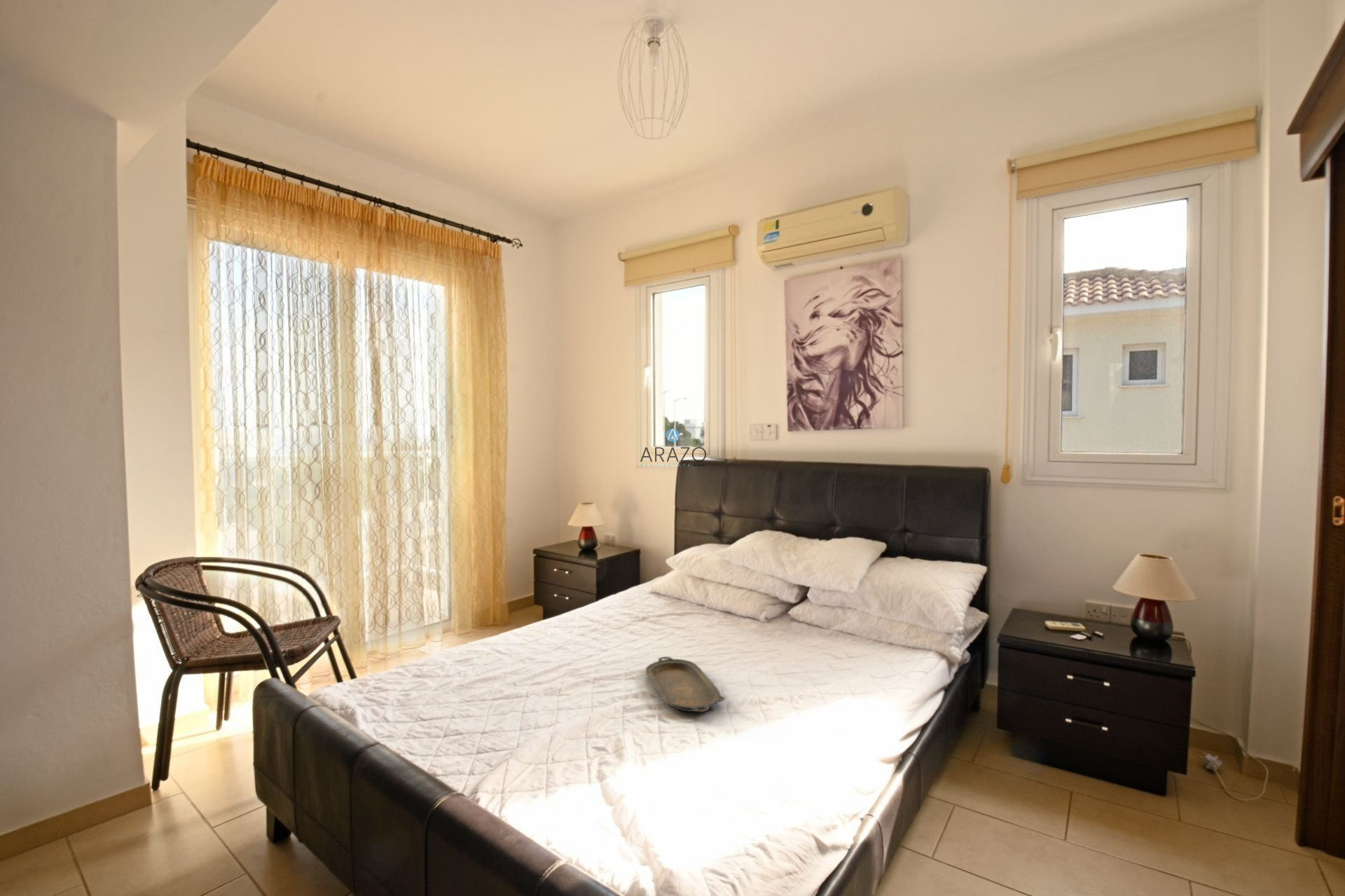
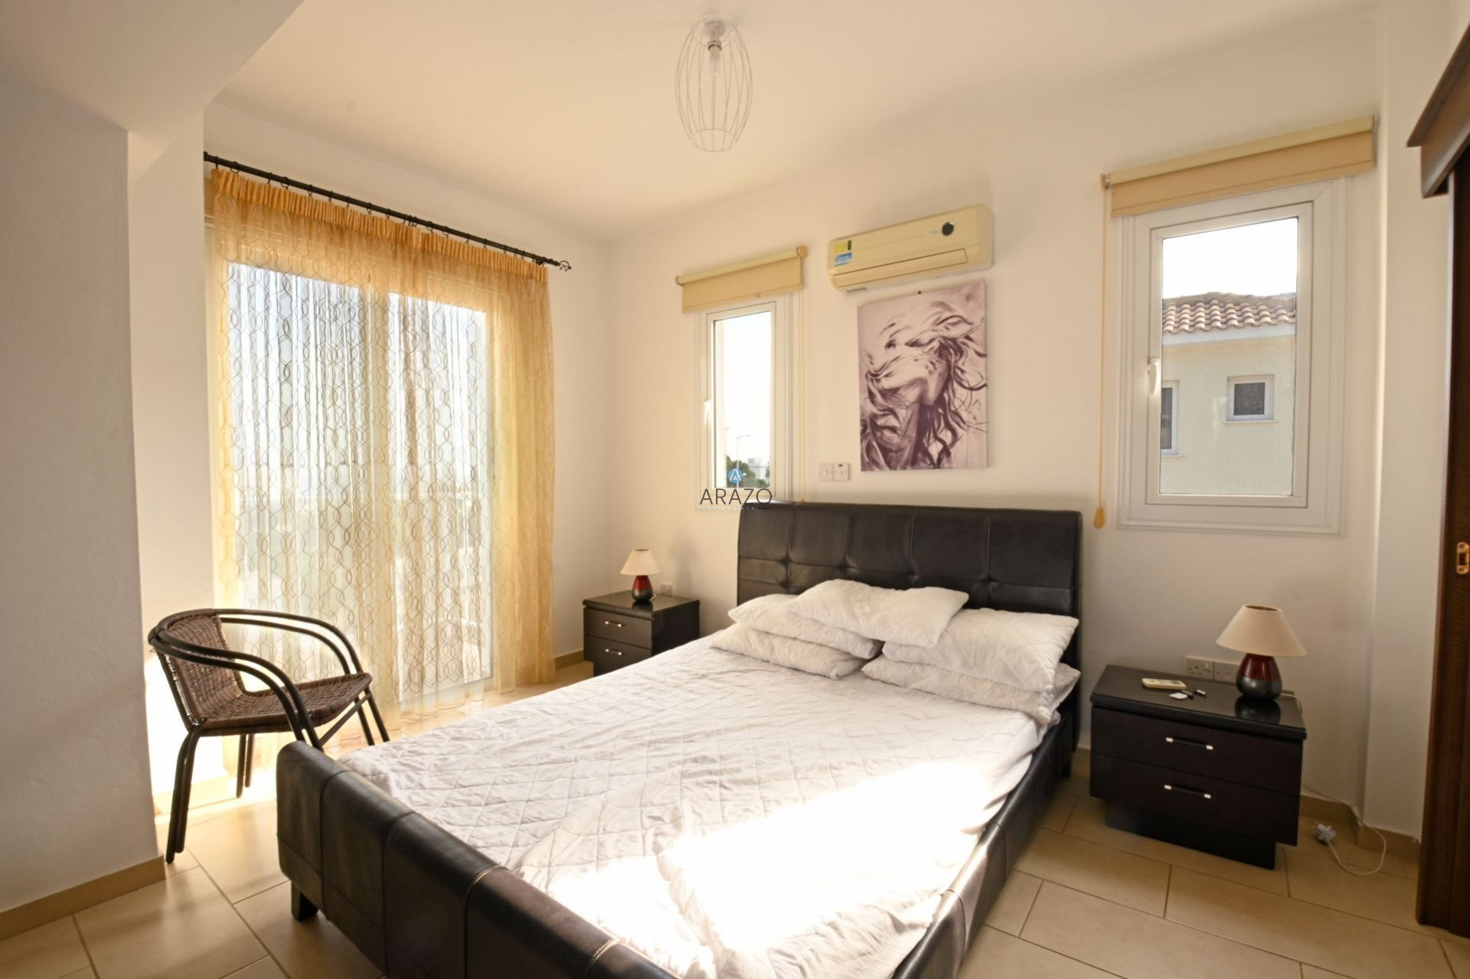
- serving tray (681, 684)
